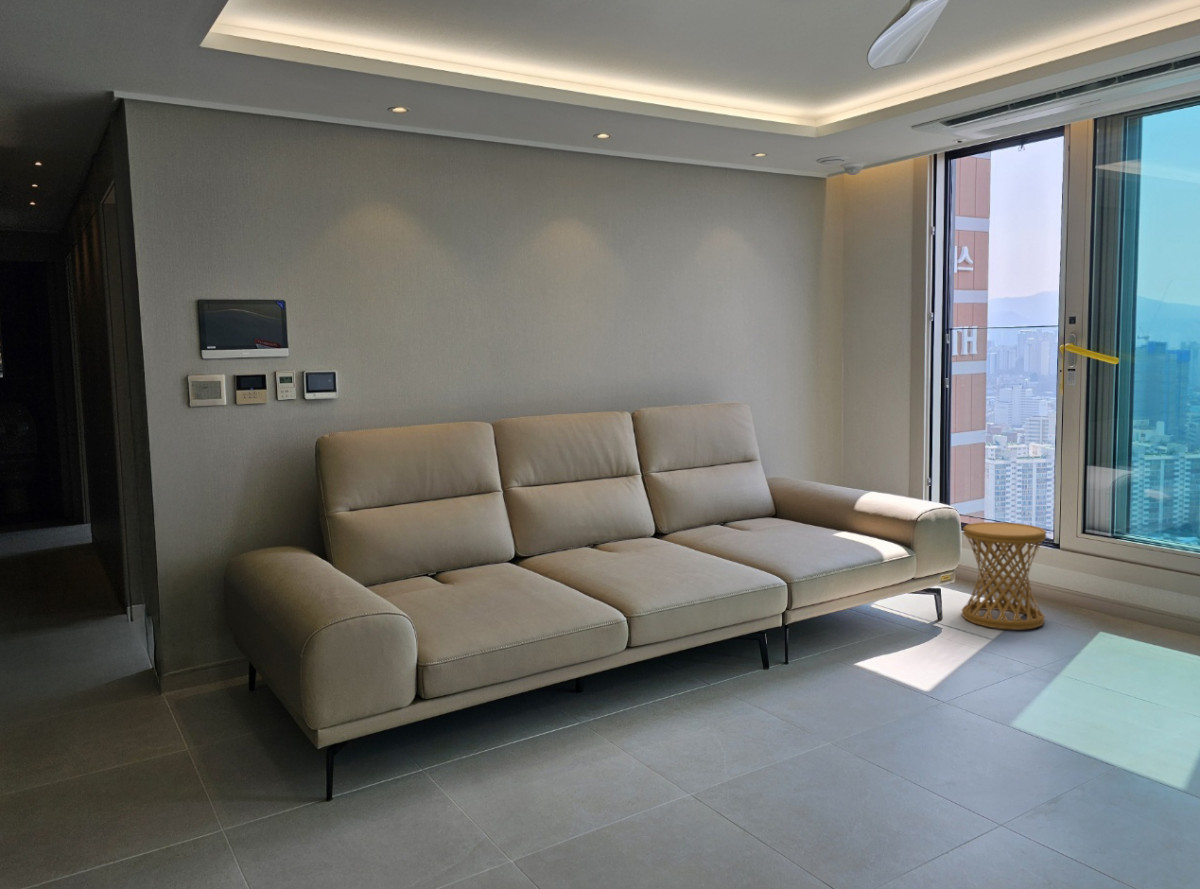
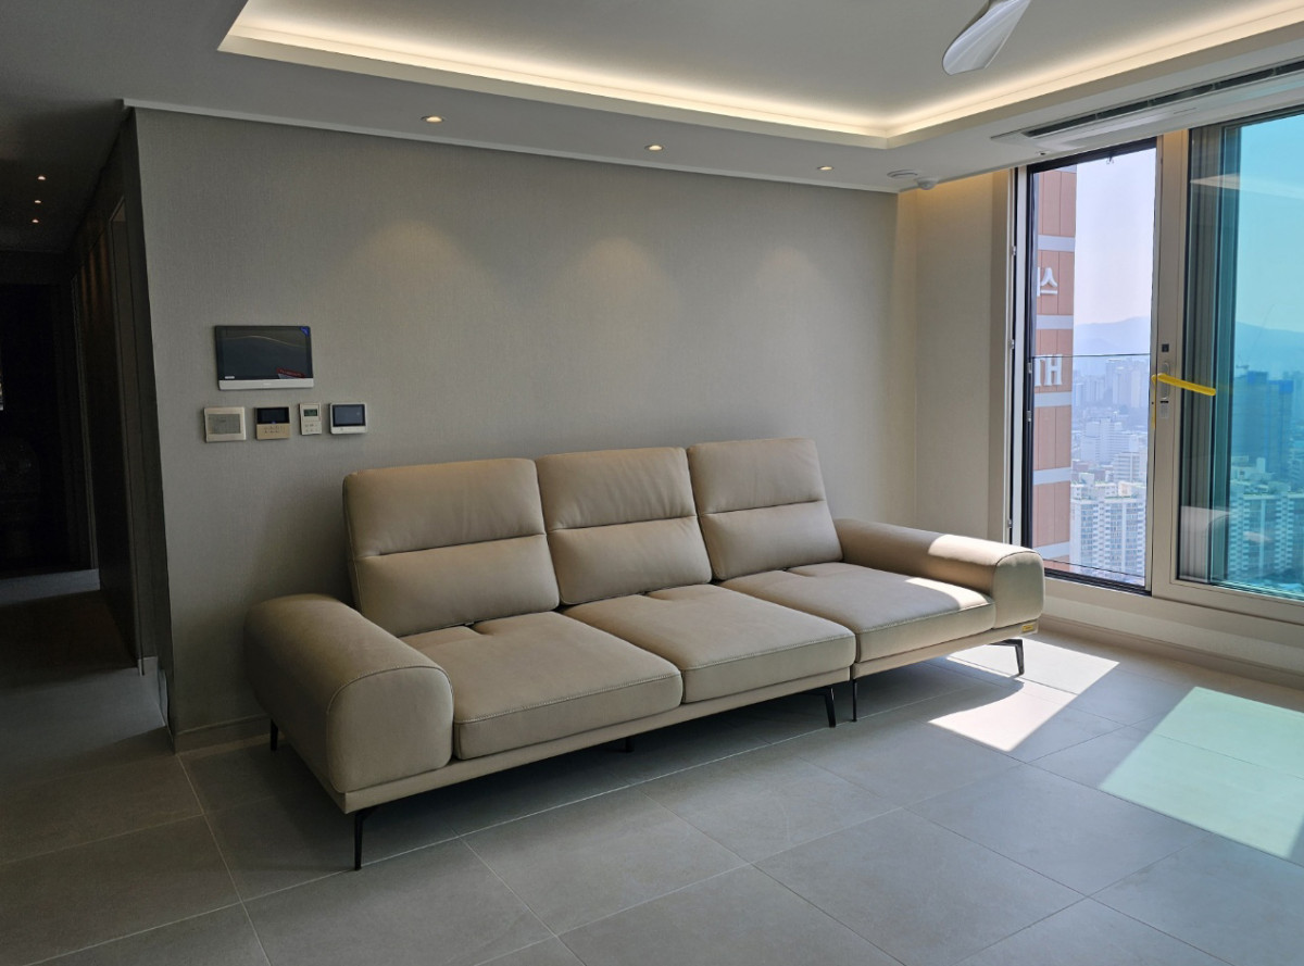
- side table (1005, 573)
